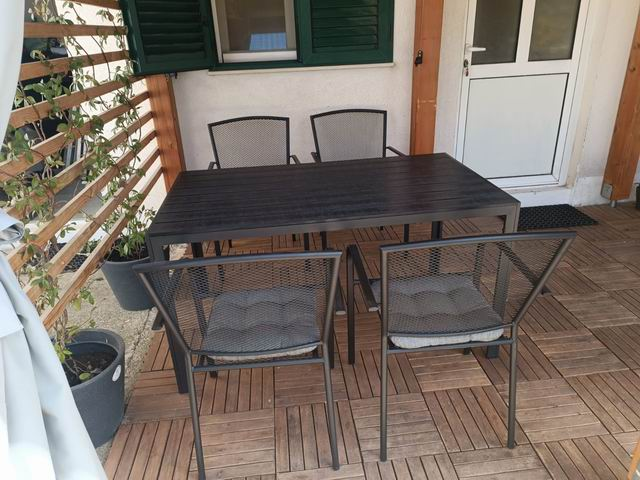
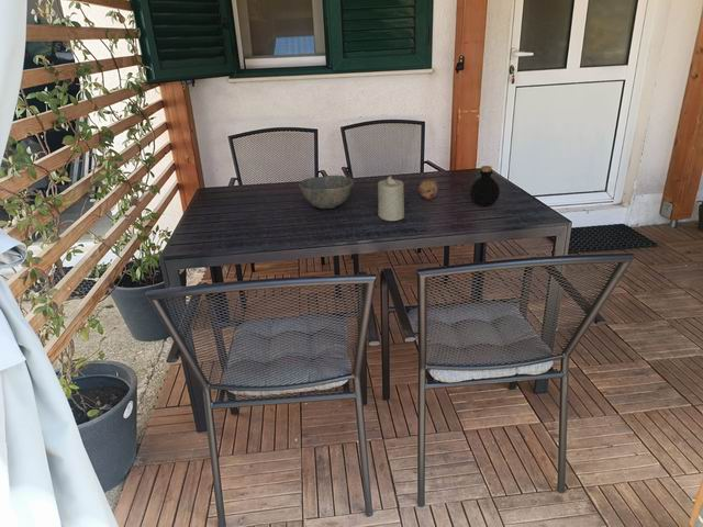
+ bottle (484, 186)
+ bowl (326, 193)
+ fruit (427, 189)
+ candle (391, 197)
